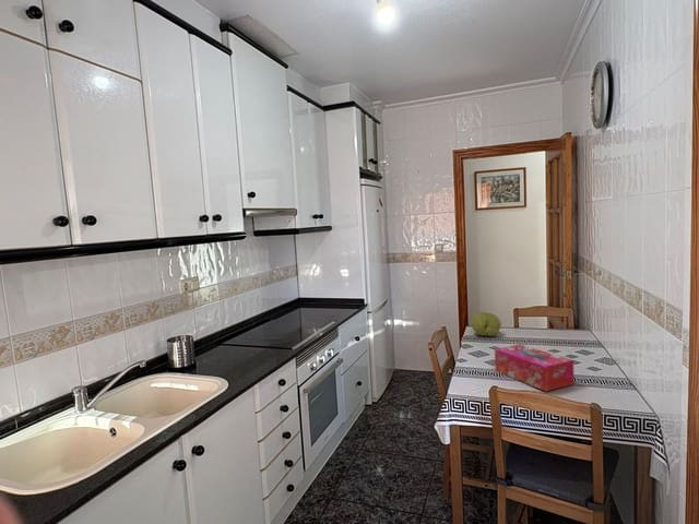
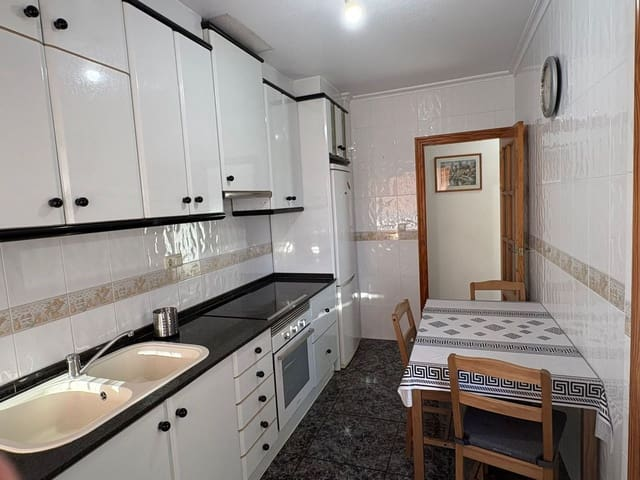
- fruit (486, 323)
- tissue box (532, 366)
